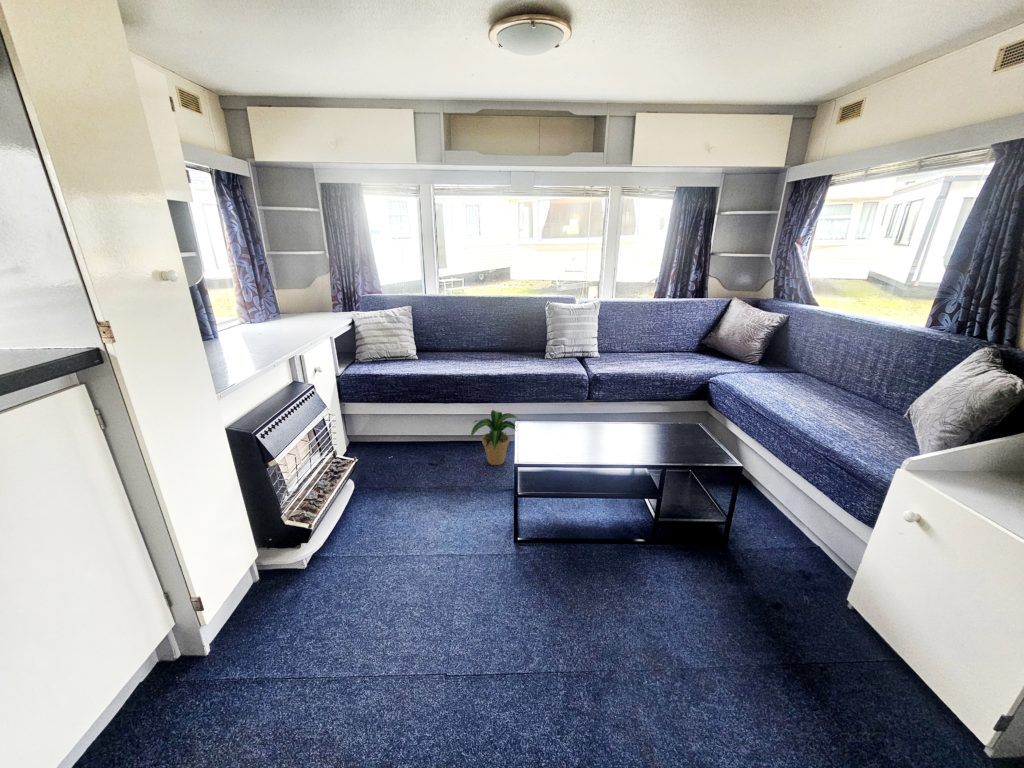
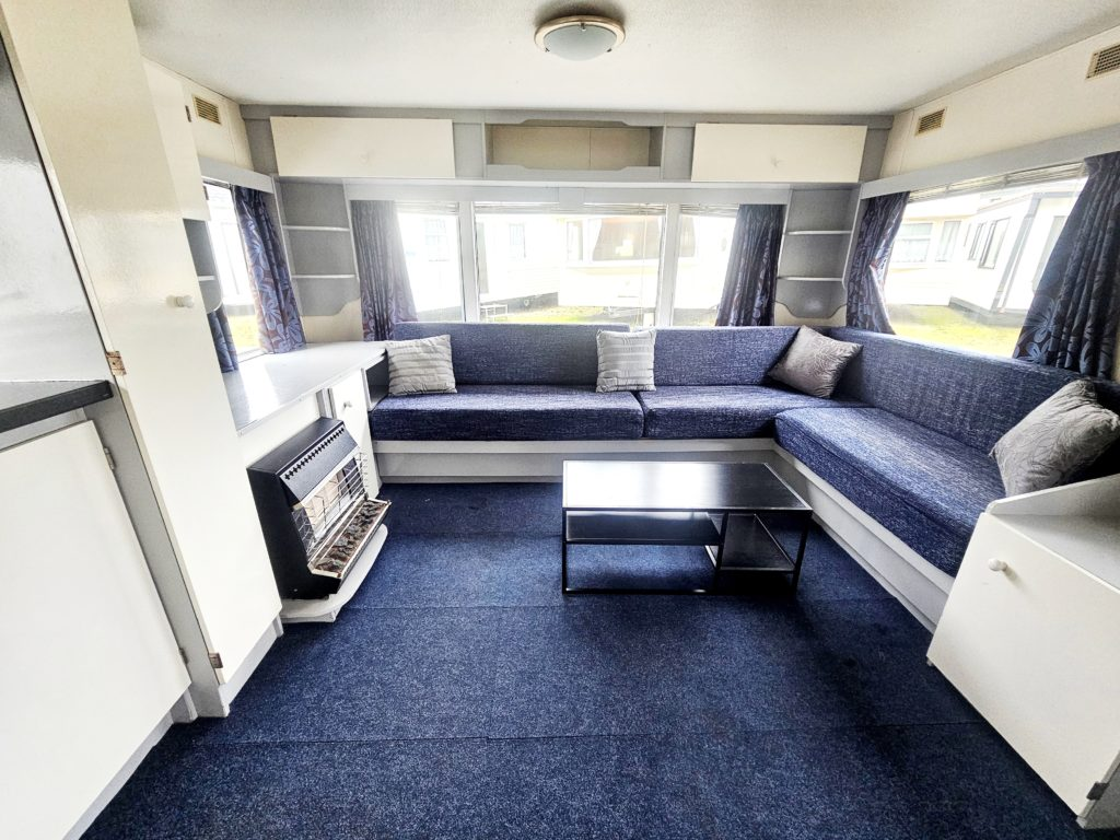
- potted plant (496, 439)
